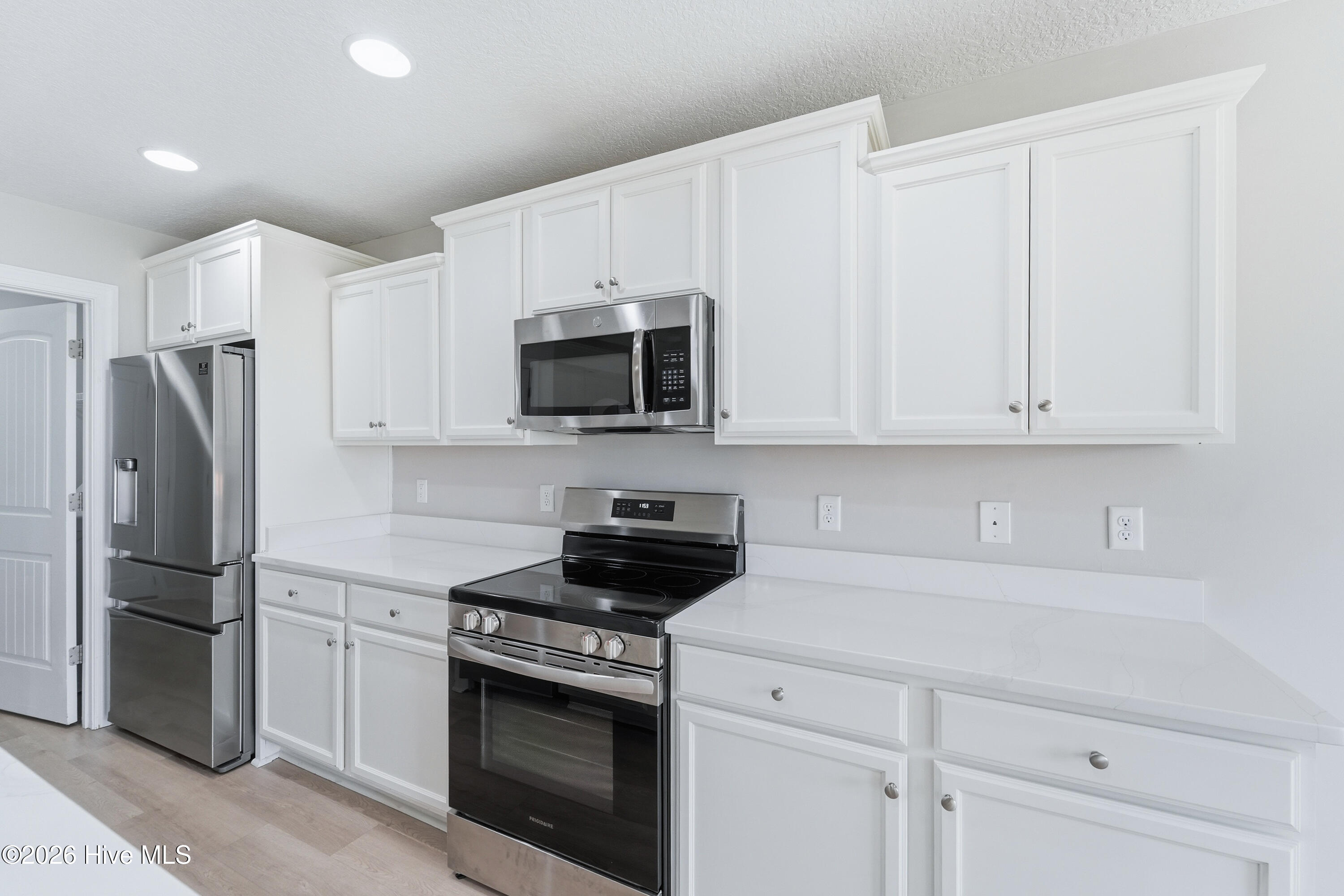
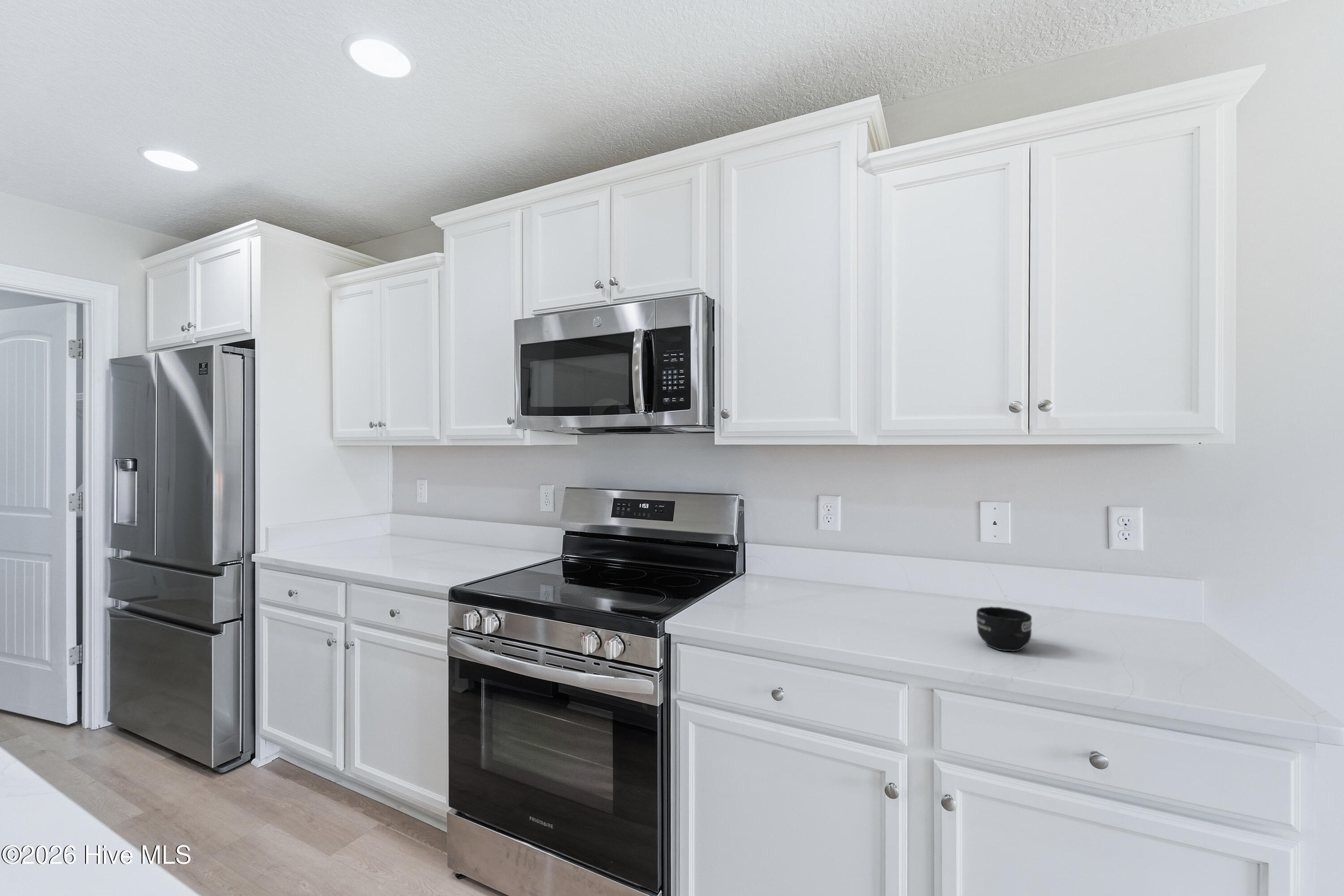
+ mug (1004, 627)
